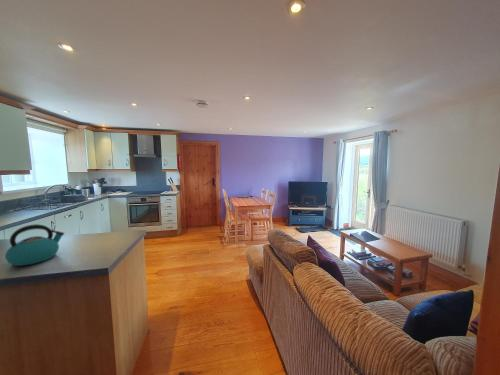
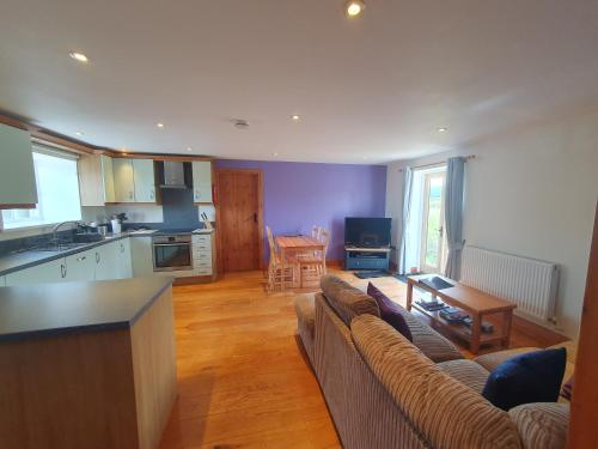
- kettle (36, 241)
